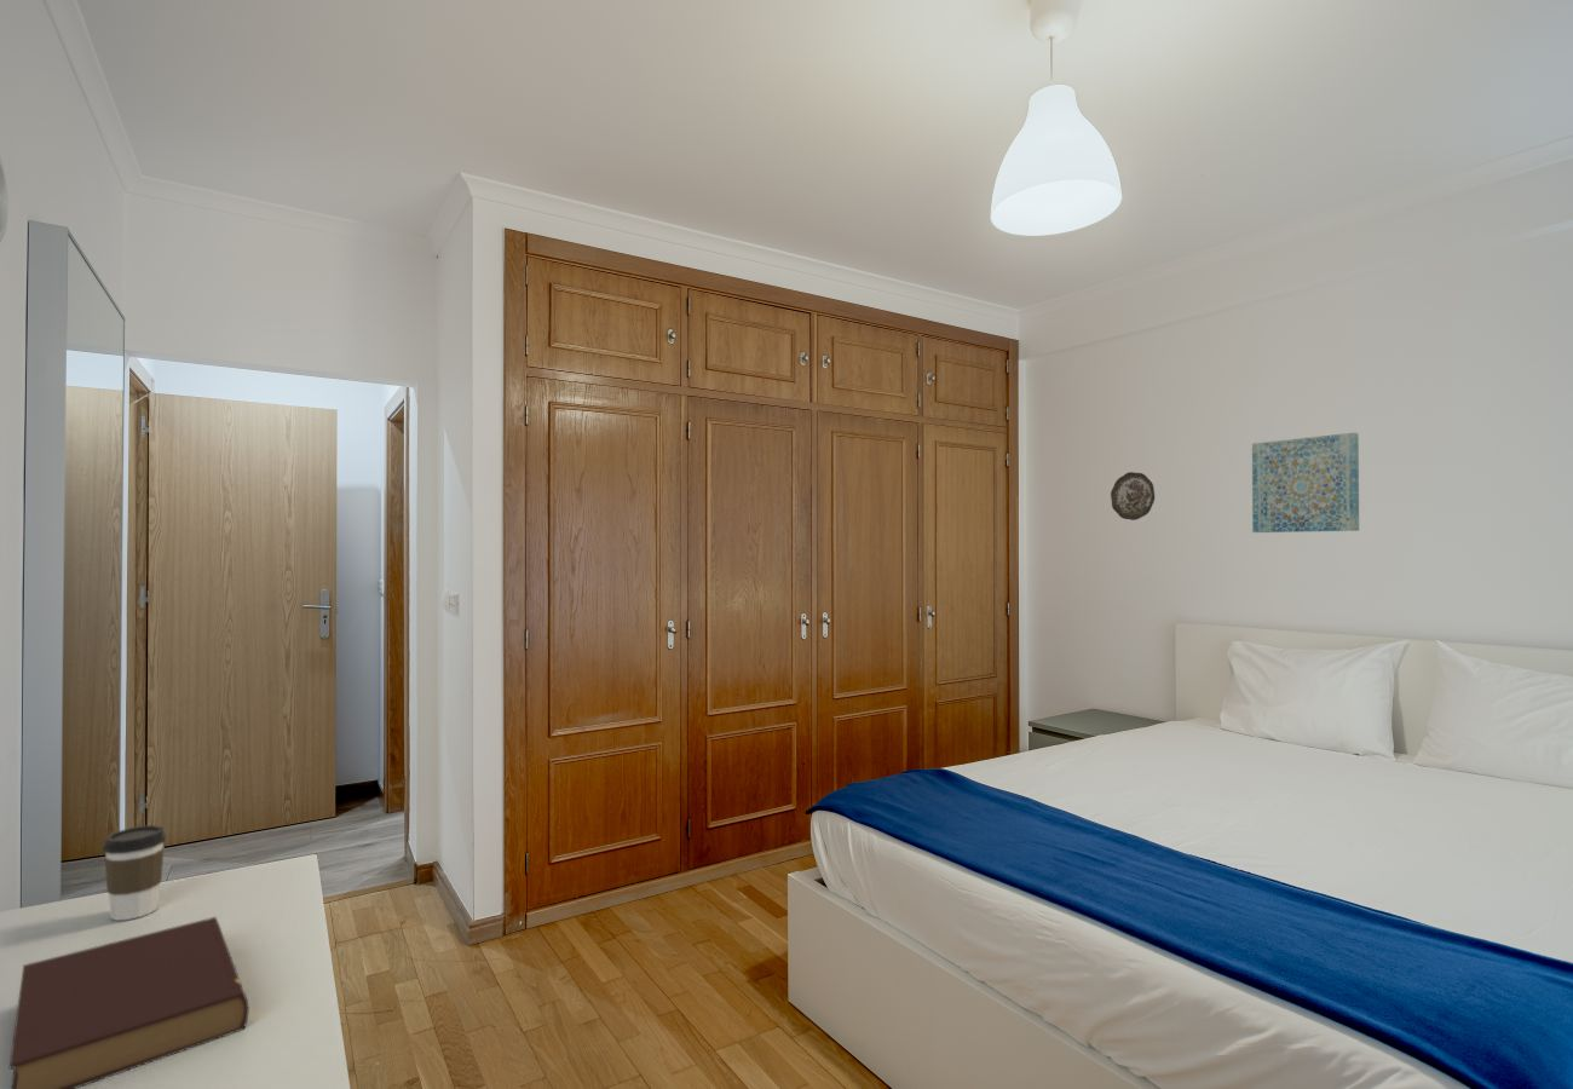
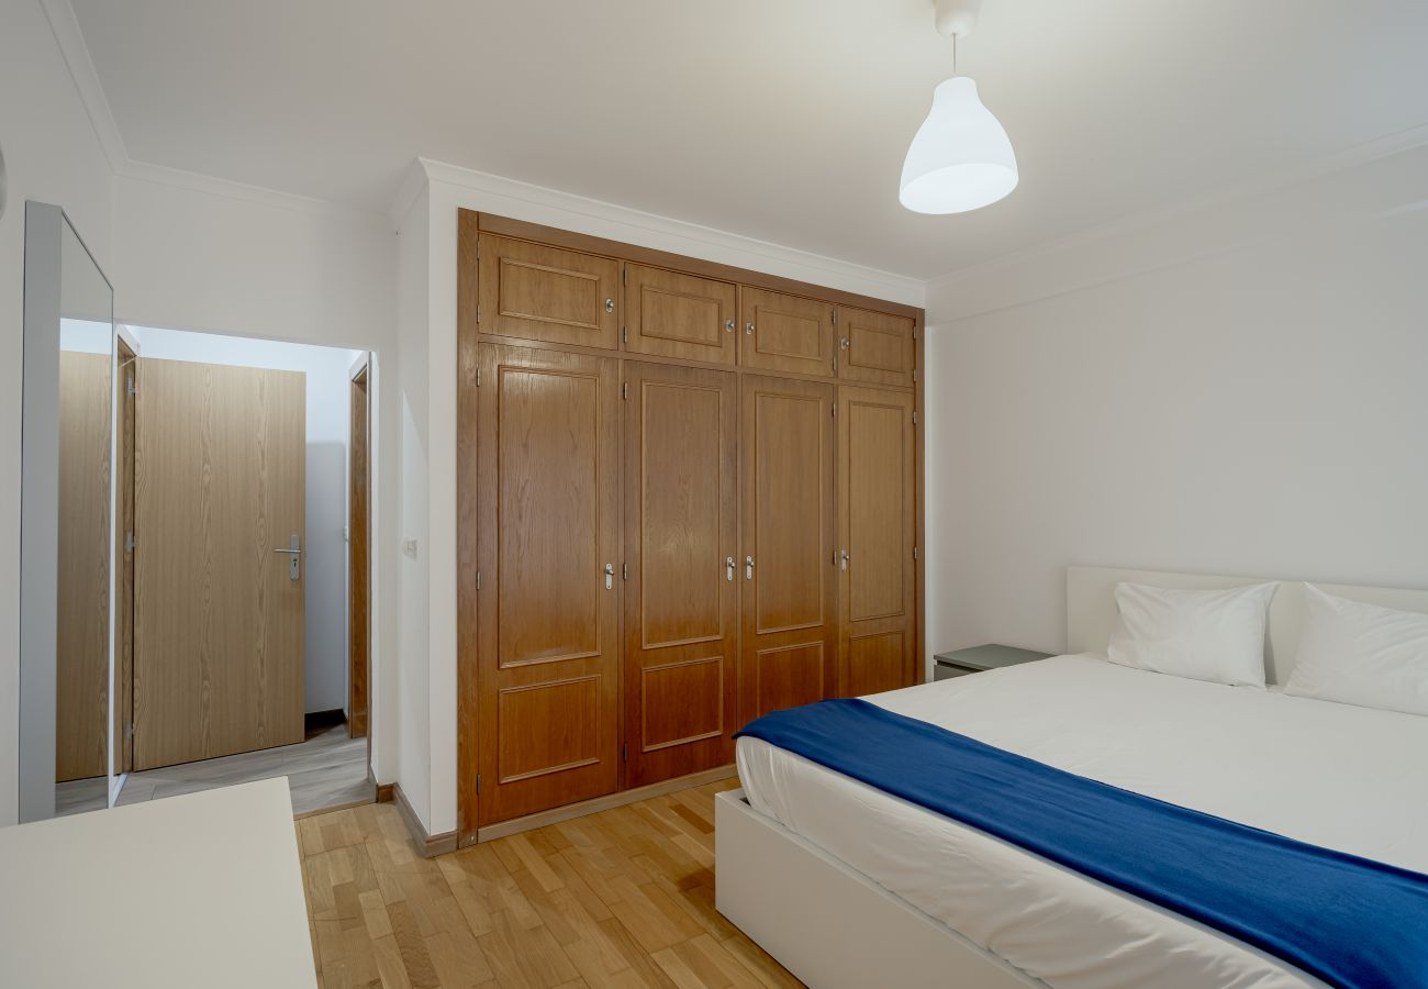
- coffee cup (134, 872)
- decorative plate (1133, 496)
- wall art (1303, 484)
- book (132, 996)
